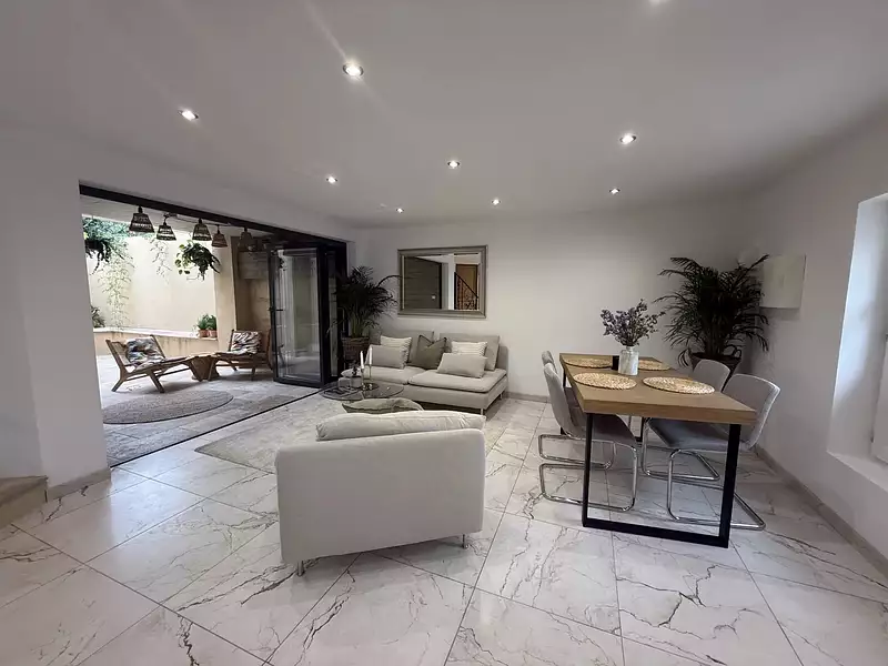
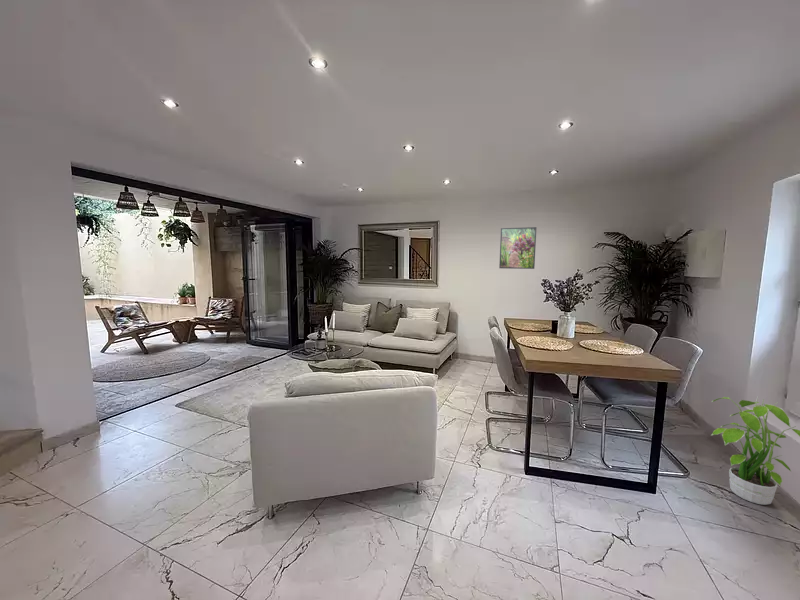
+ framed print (517, 248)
+ potted plant (748, 445)
